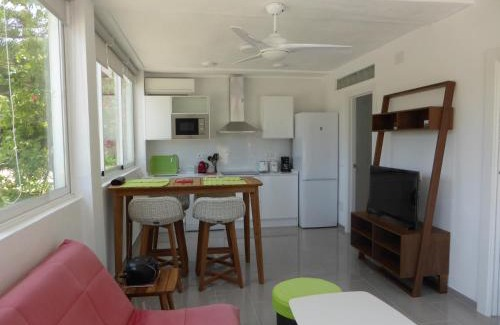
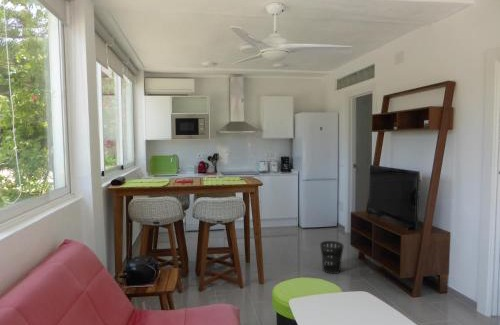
+ wastebasket (332, 257)
